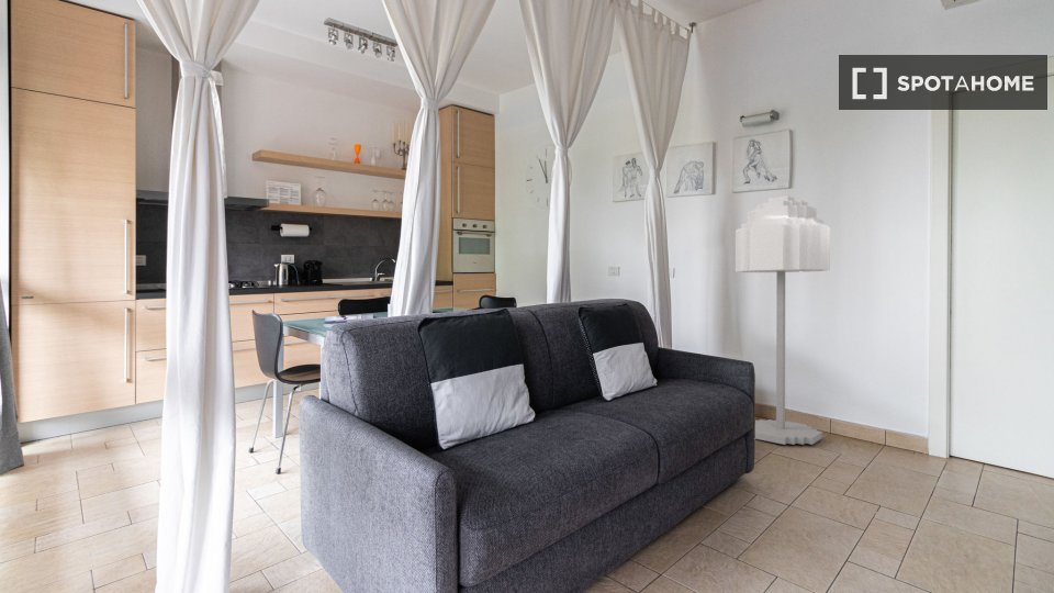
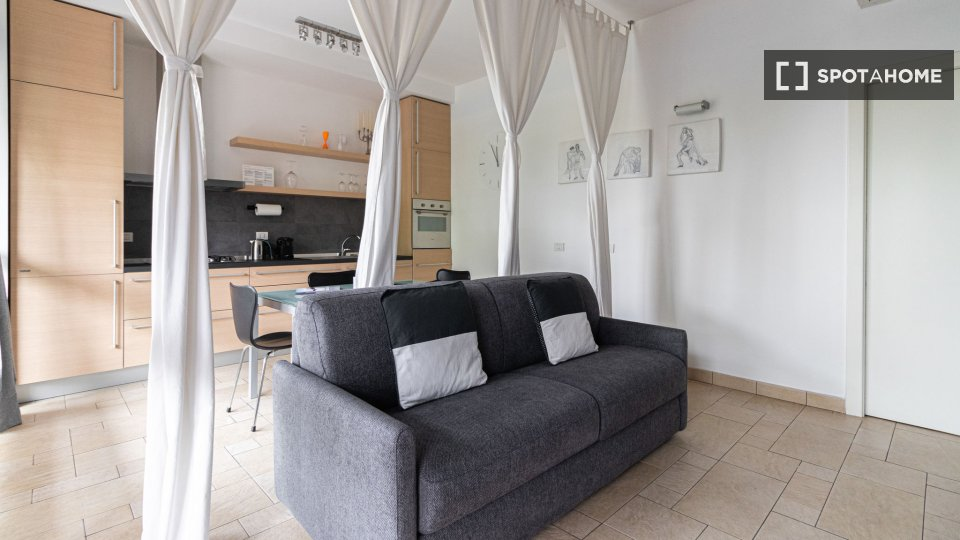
- floor lamp (781, 316)
